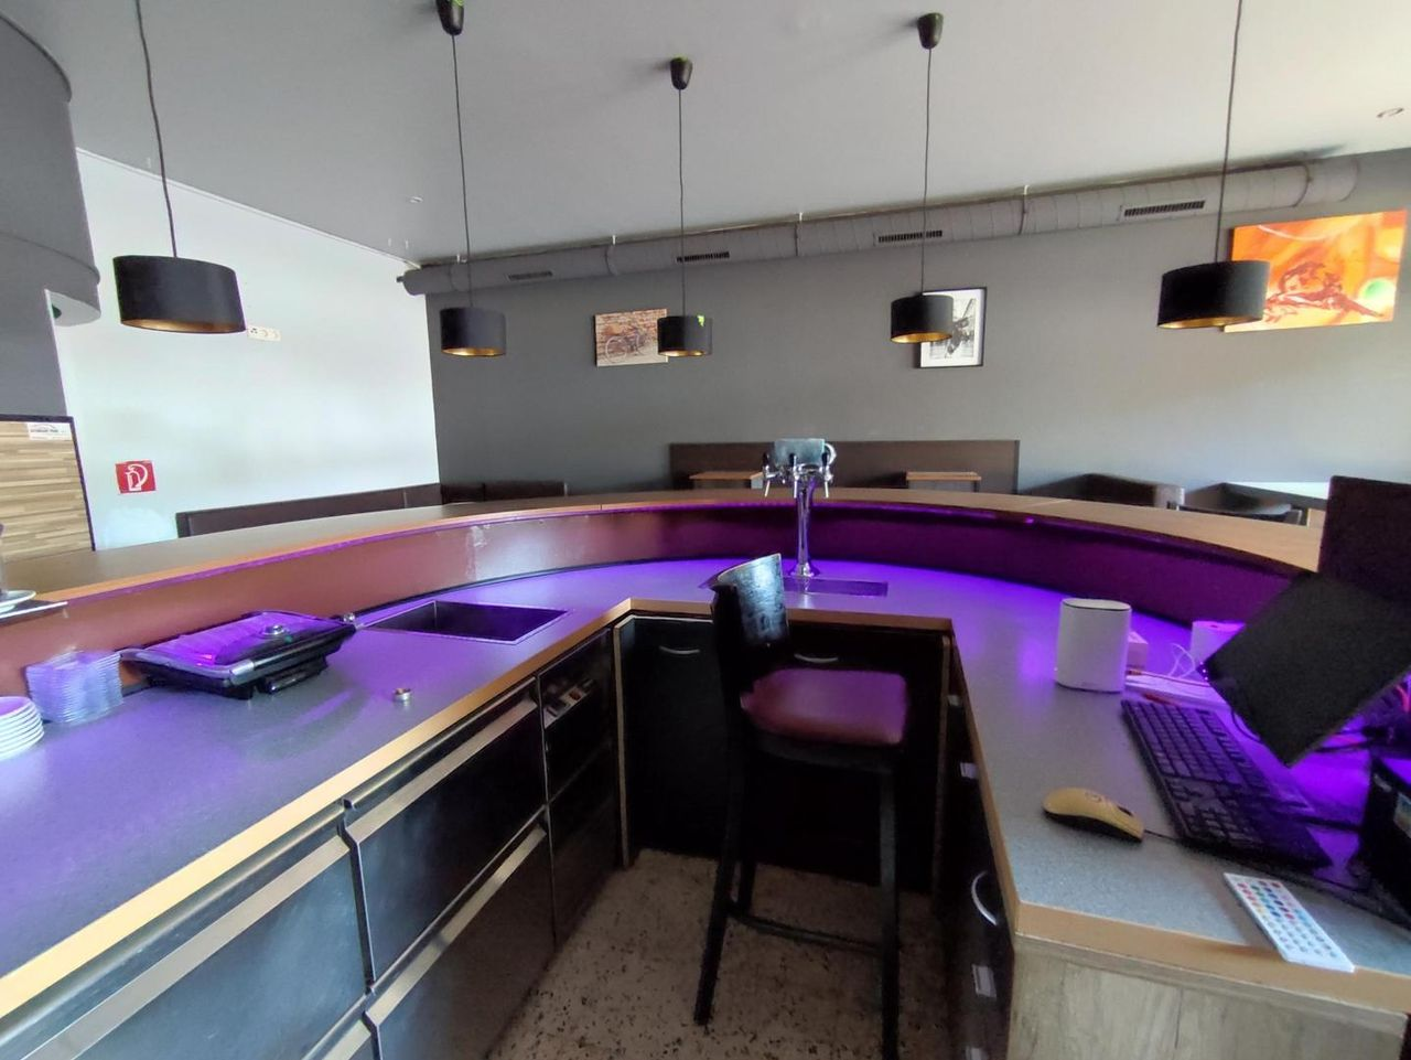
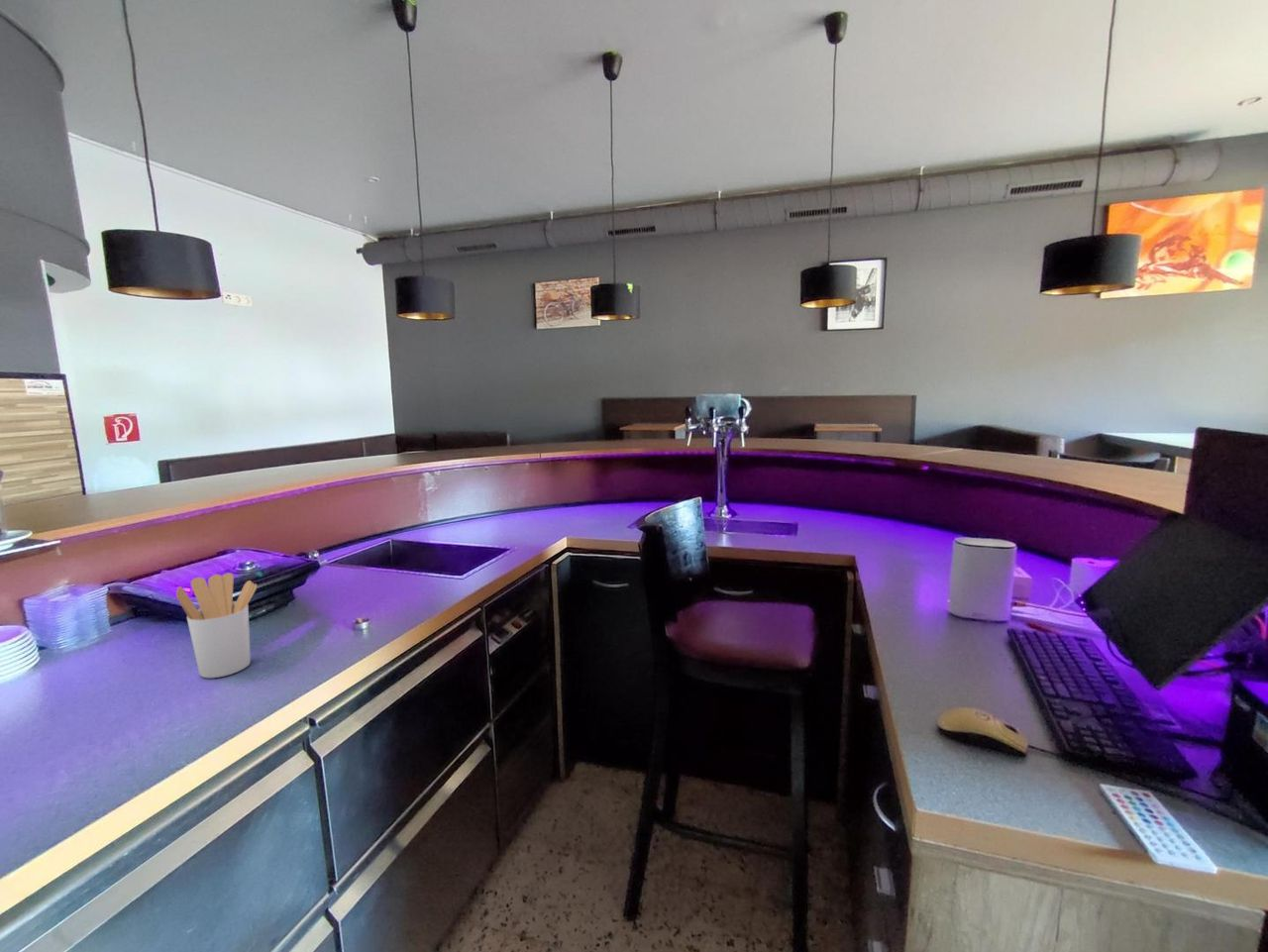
+ utensil holder (218, 621)
